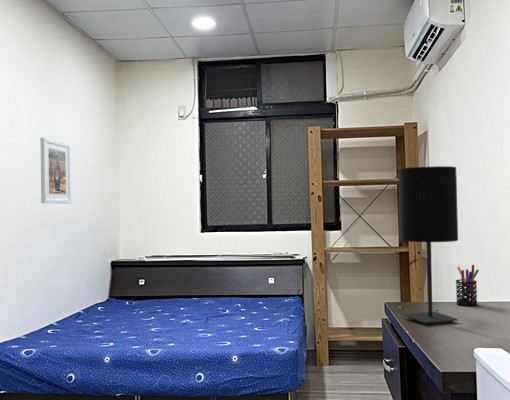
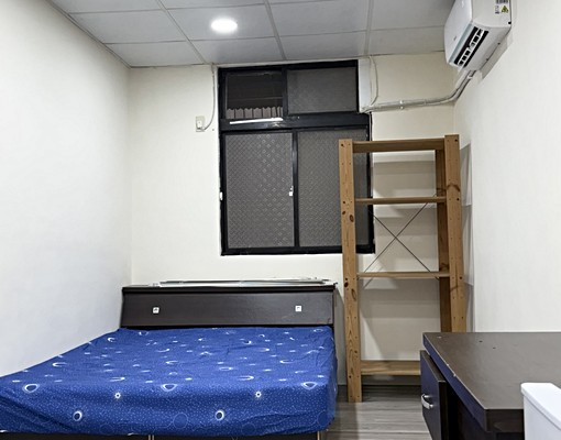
- pen holder (468, 284)
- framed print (56, 172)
- table lamp (428, 244)
